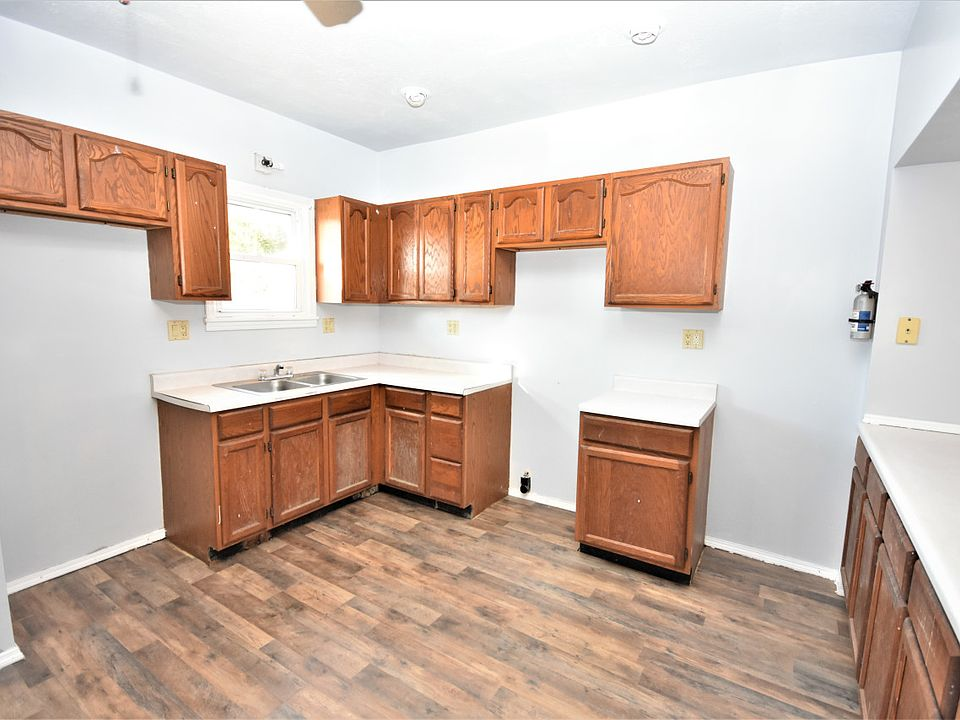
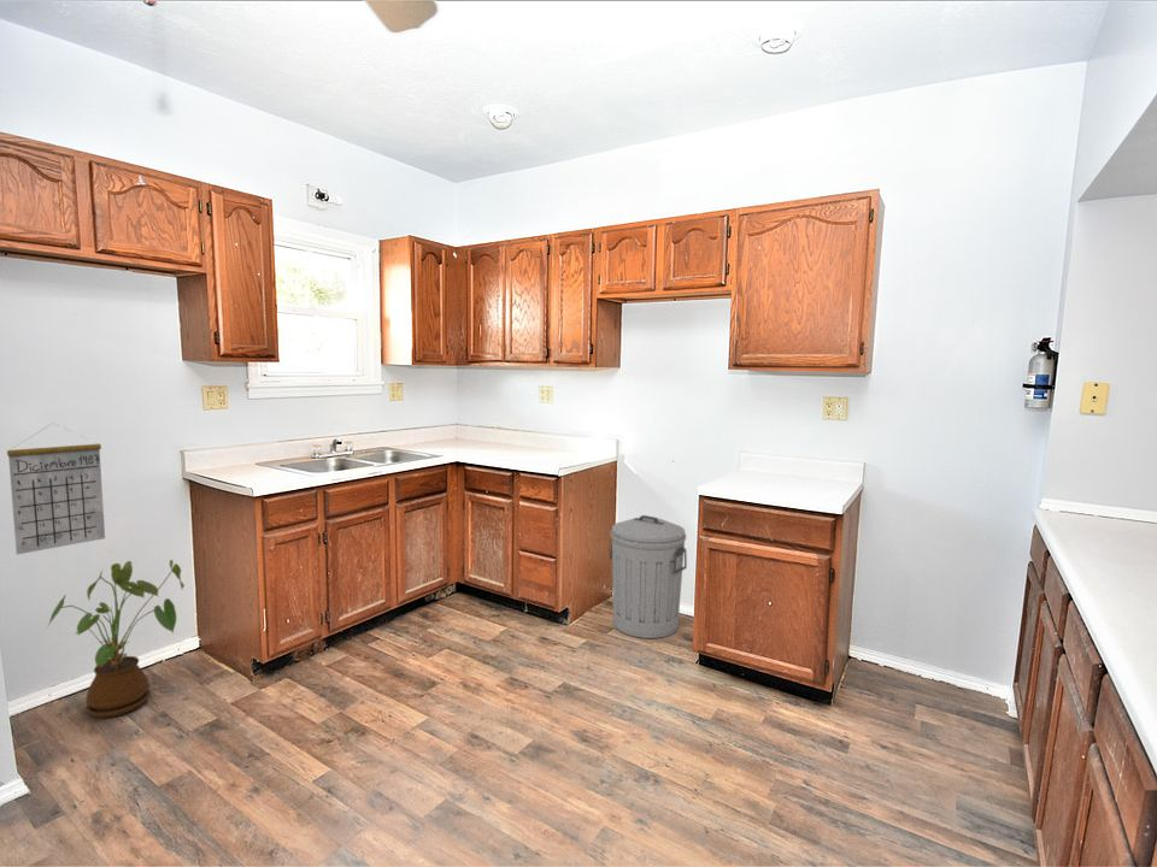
+ calendar (58, 484)
+ trash can (646, 570)
+ house plant (127, 638)
